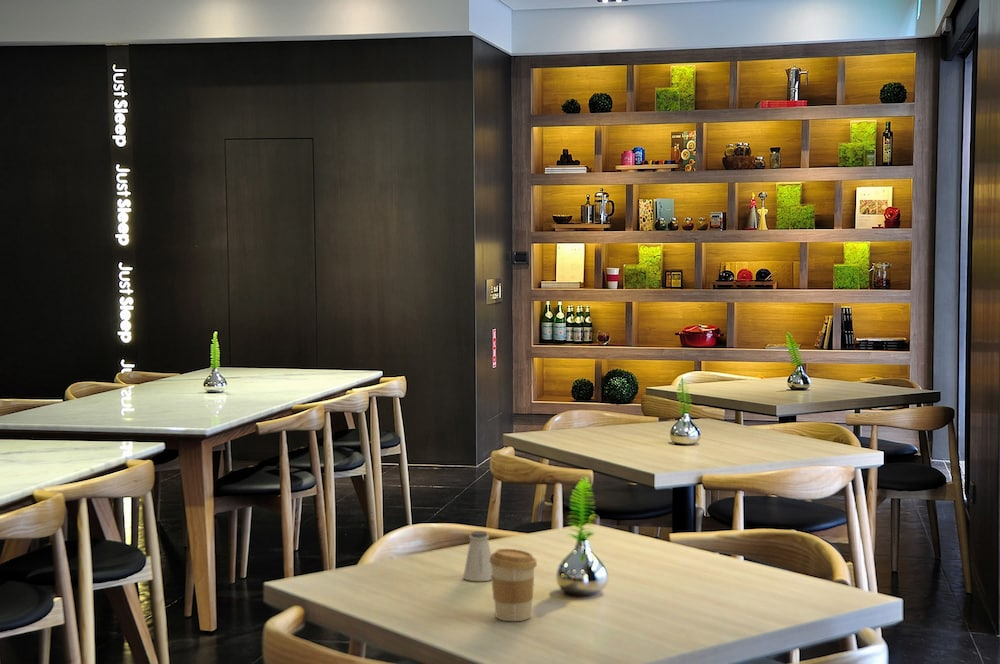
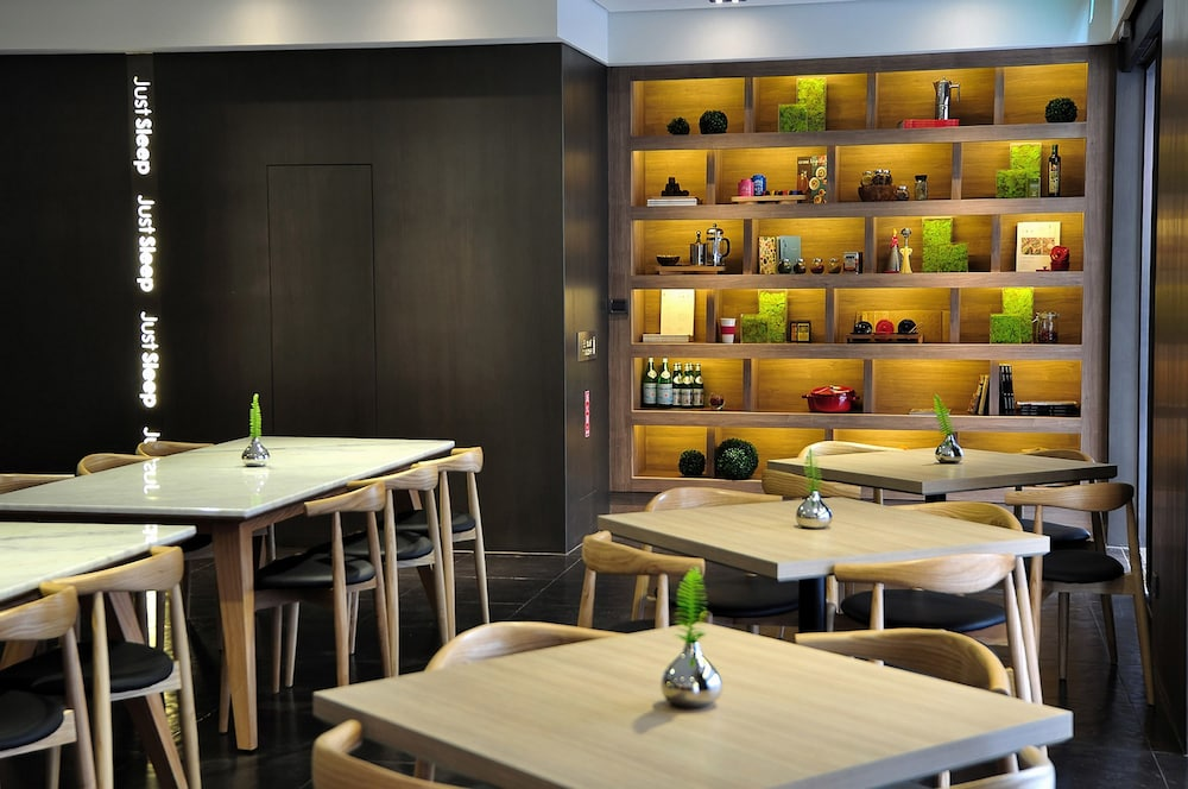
- coffee cup (513, 583)
- saltshaker (479, 554)
